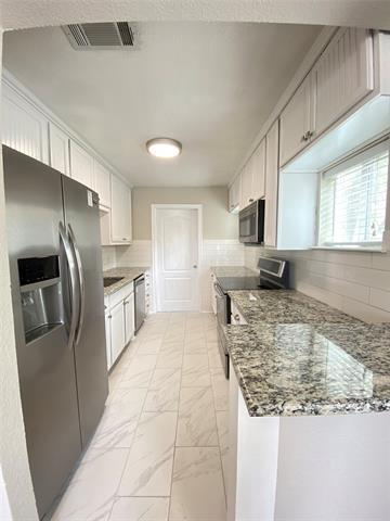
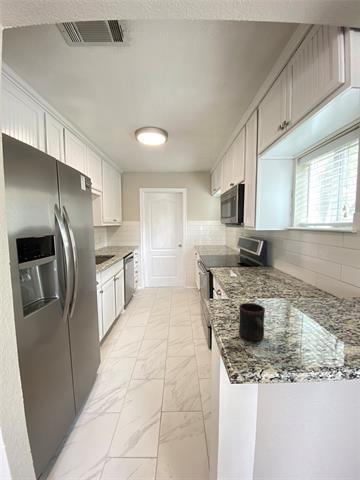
+ mug (253, 324)
